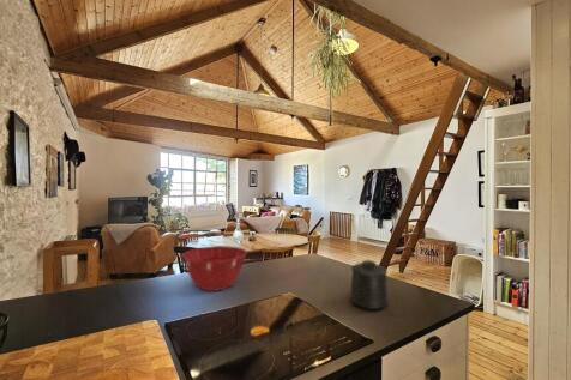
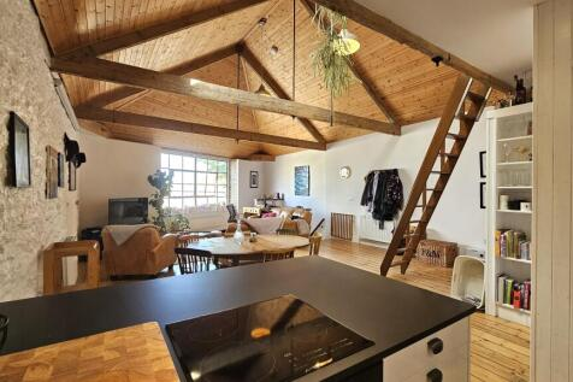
- mixing bowl (215, 269)
- mug (366, 281)
